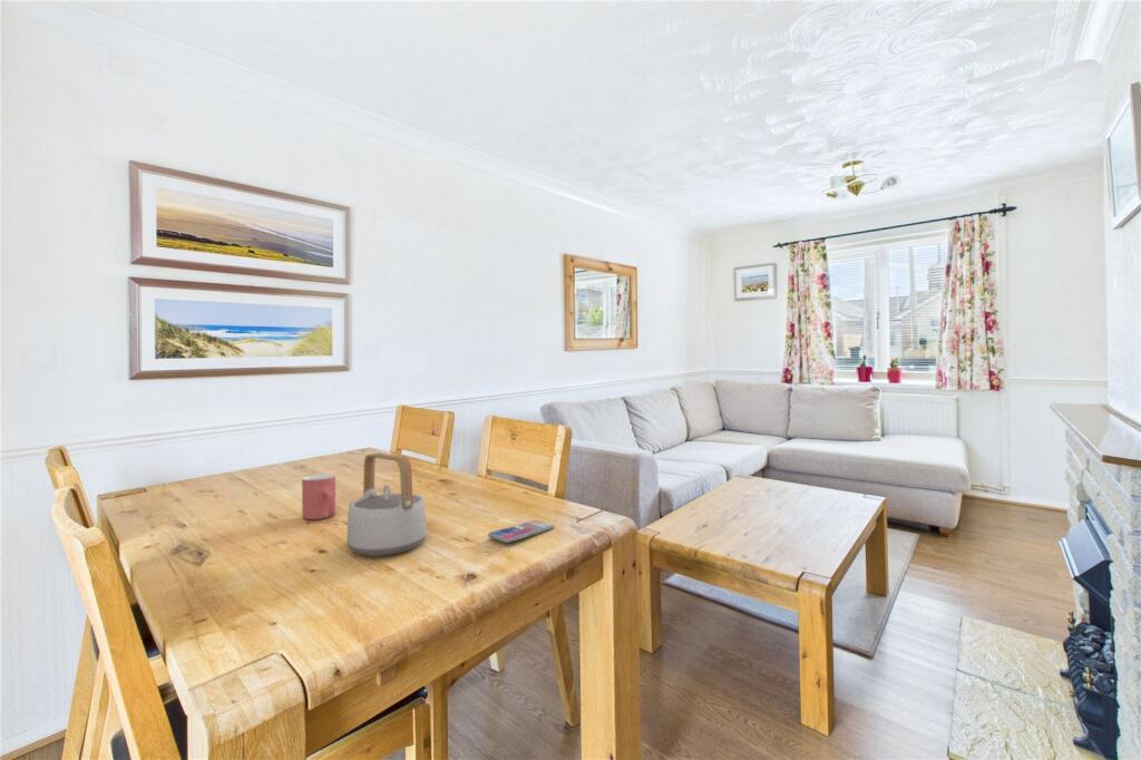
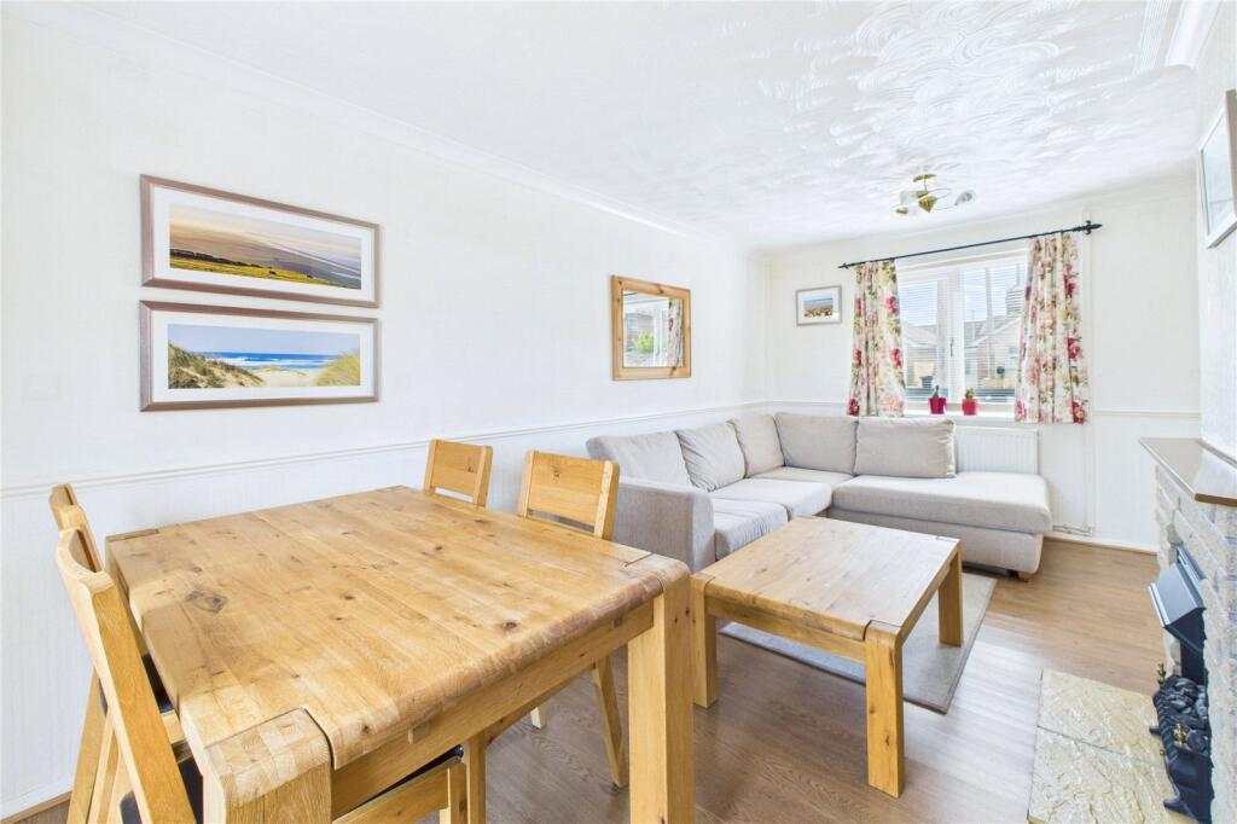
- smartphone (521, 530)
- mug (322, 497)
- teapot (383, 498)
